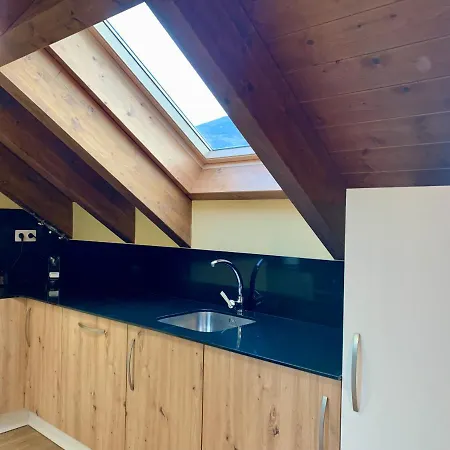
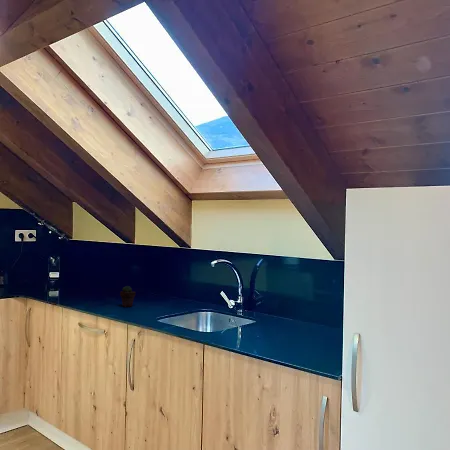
+ potted succulent (127, 295)
